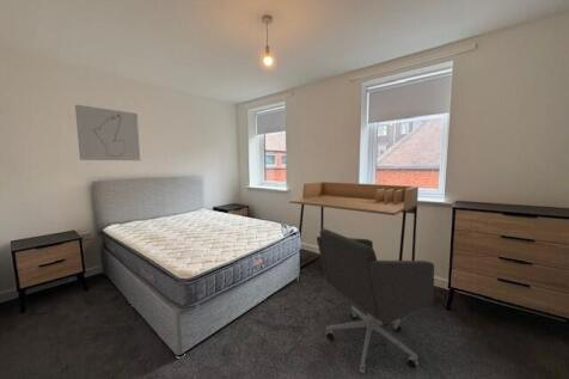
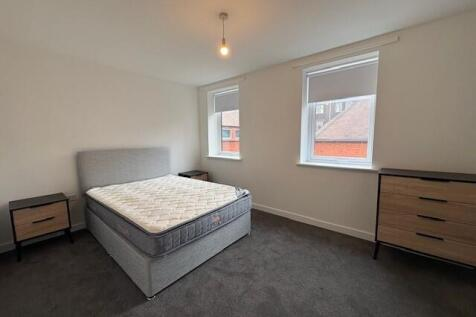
- desk (349, 209)
- wall art (110, 135)
- office chair (369, 288)
